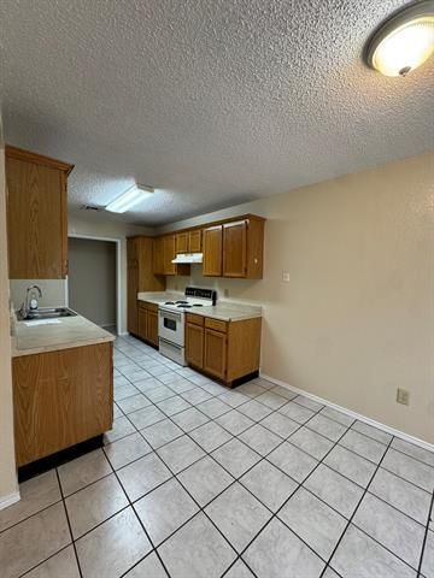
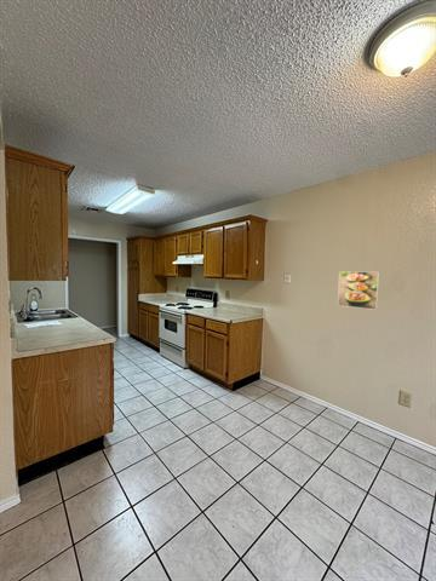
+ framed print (357, 289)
